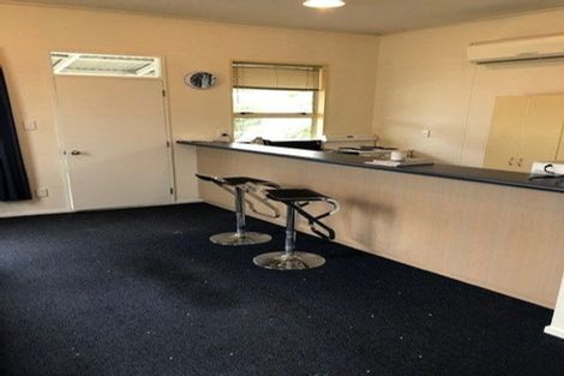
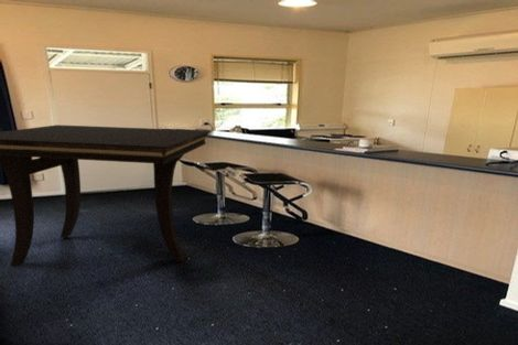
+ dining table (79, 196)
